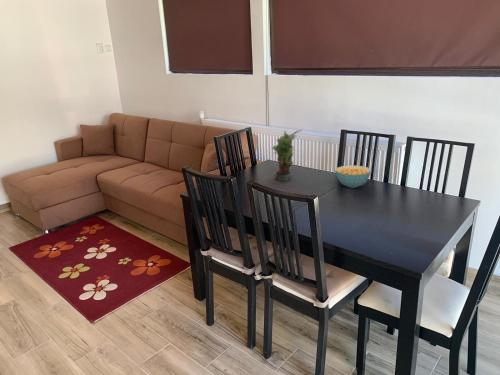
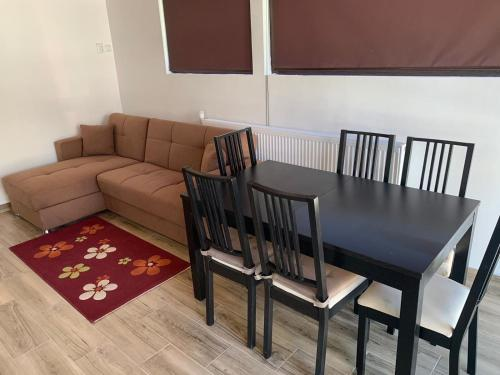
- potted plant (286, 154)
- cereal bowl (352, 178)
